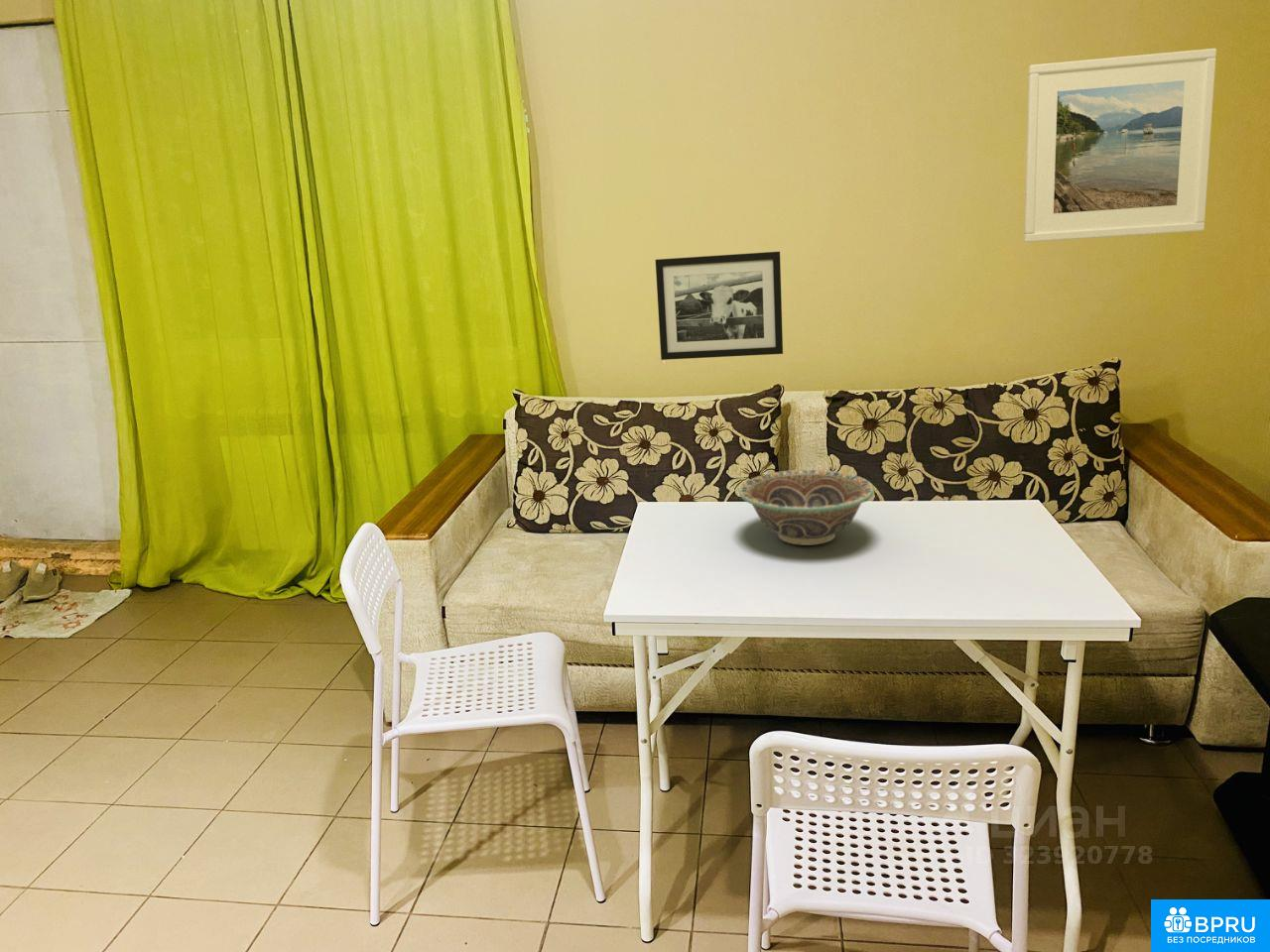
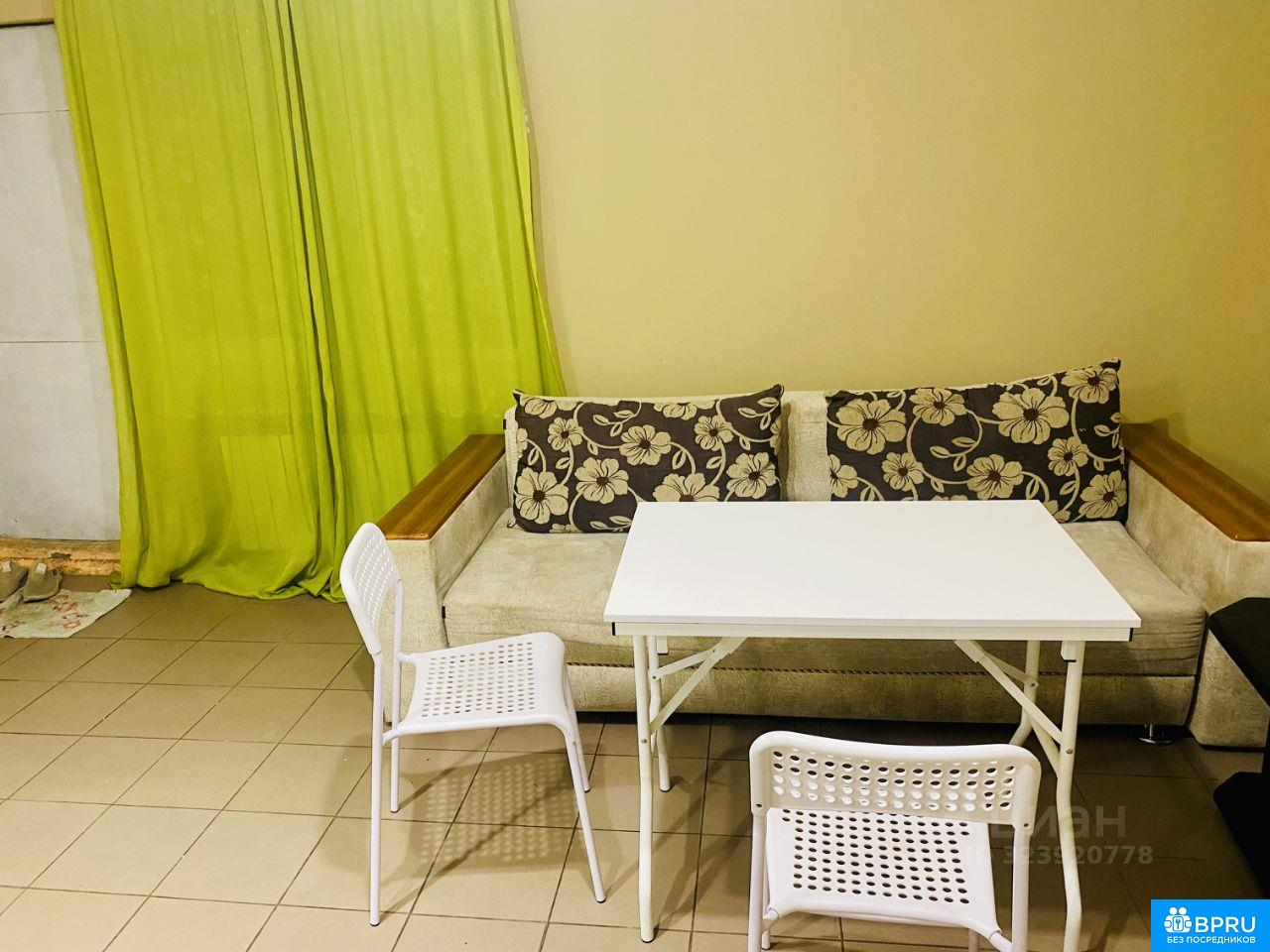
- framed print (1116, 149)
- decorative bowl (806, 511)
- picture frame (719, 306)
